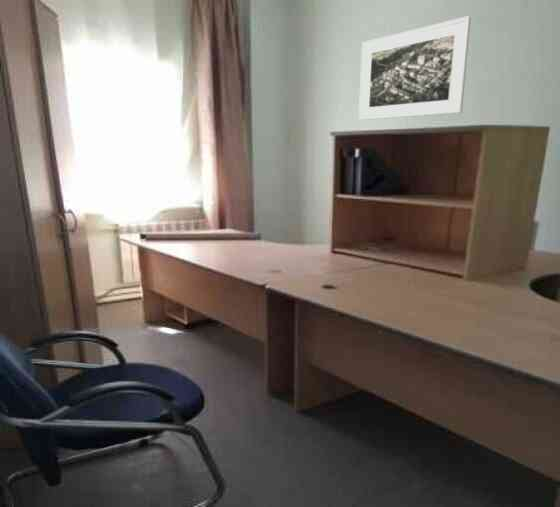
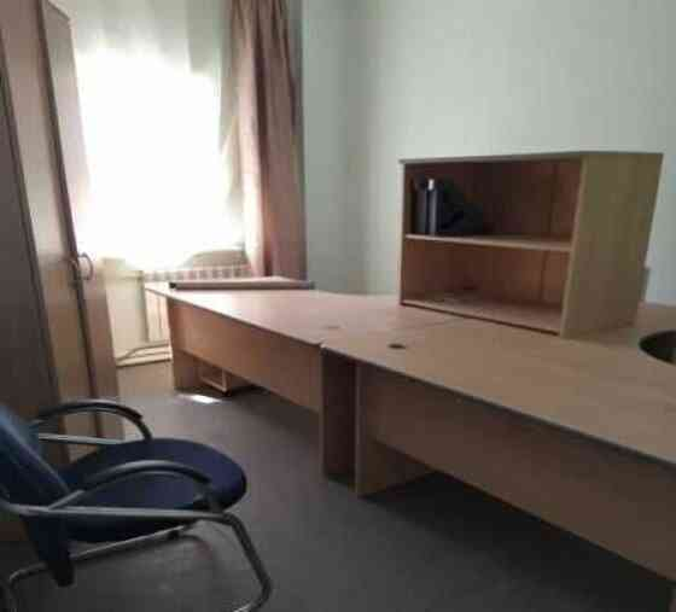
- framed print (407, 74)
